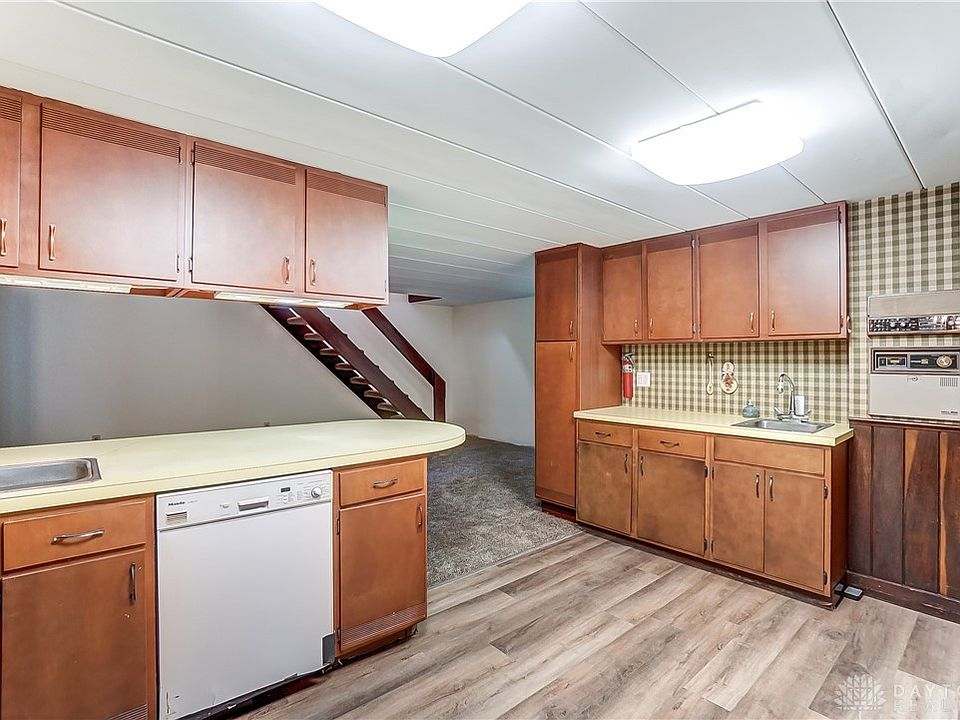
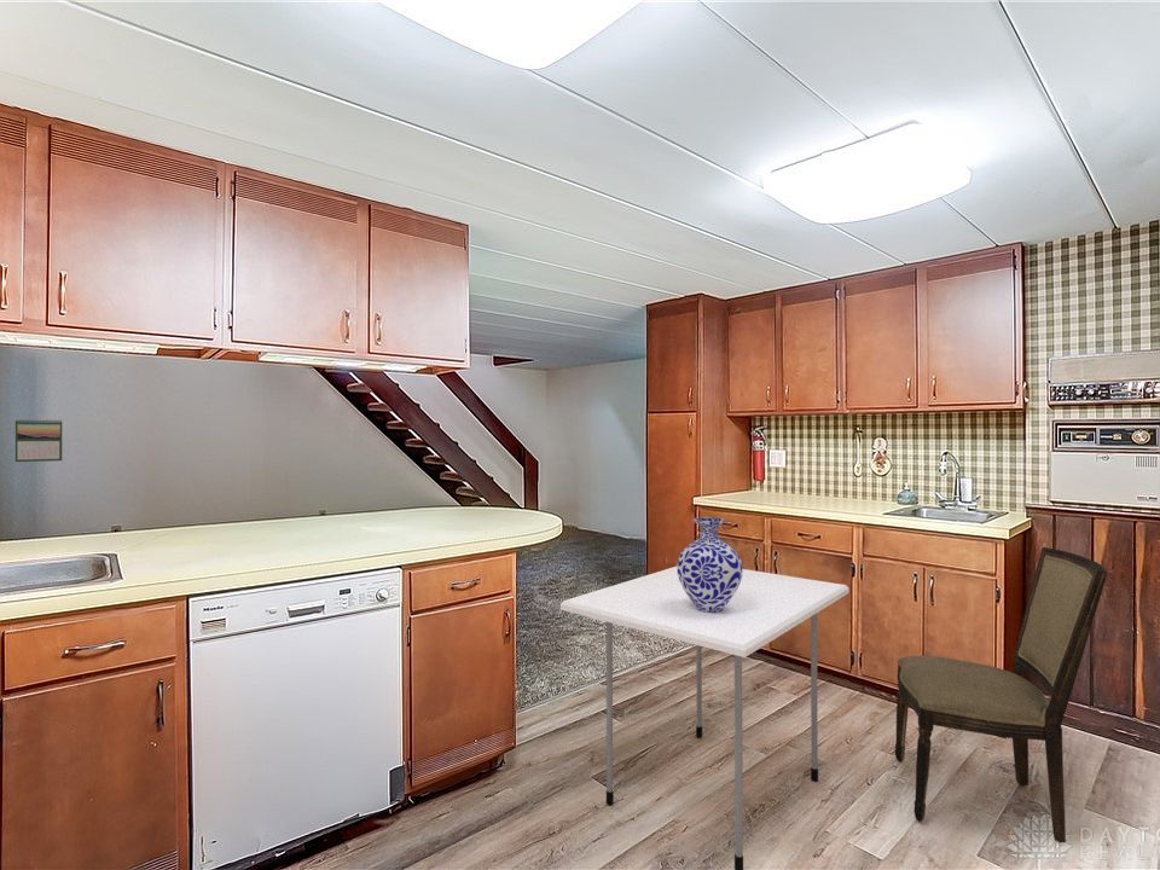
+ calendar (39, 440)
+ dining table (701, 691)
+ dining chair (986, 675)
+ vase (709, 563)
